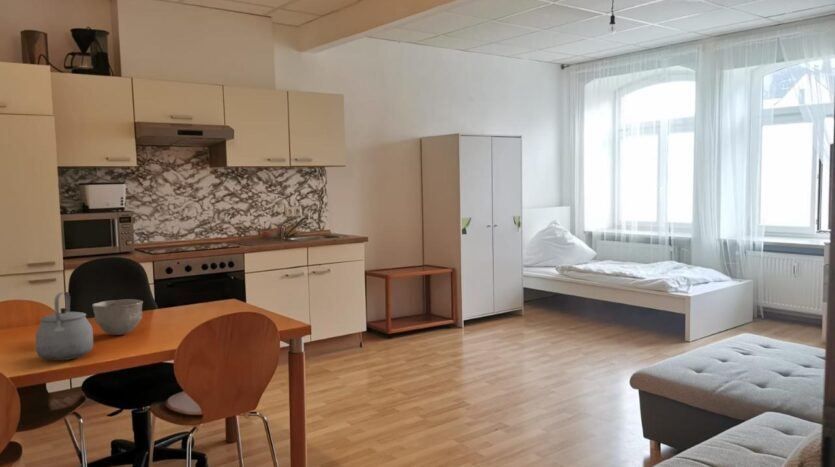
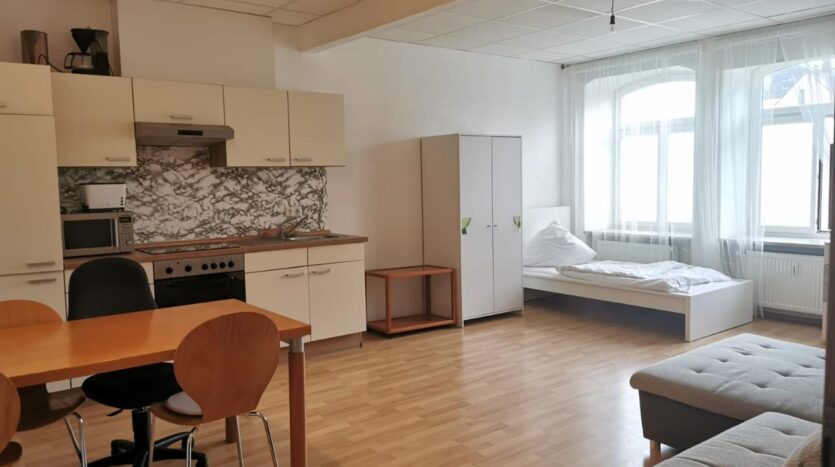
- tea kettle (65, 323)
- bowl (118, 318)
